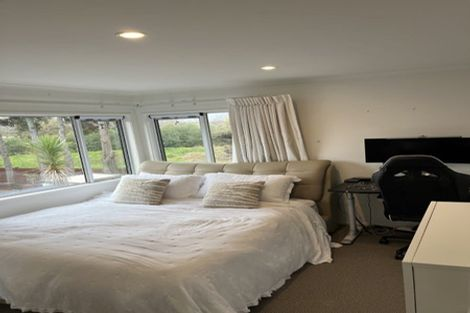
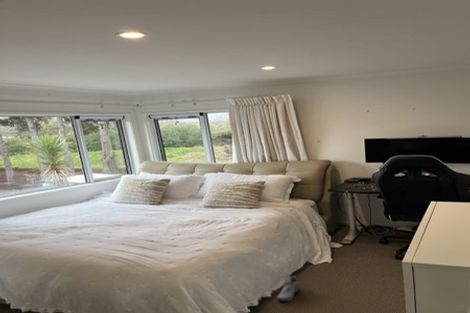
+ shoe (288, 287)
